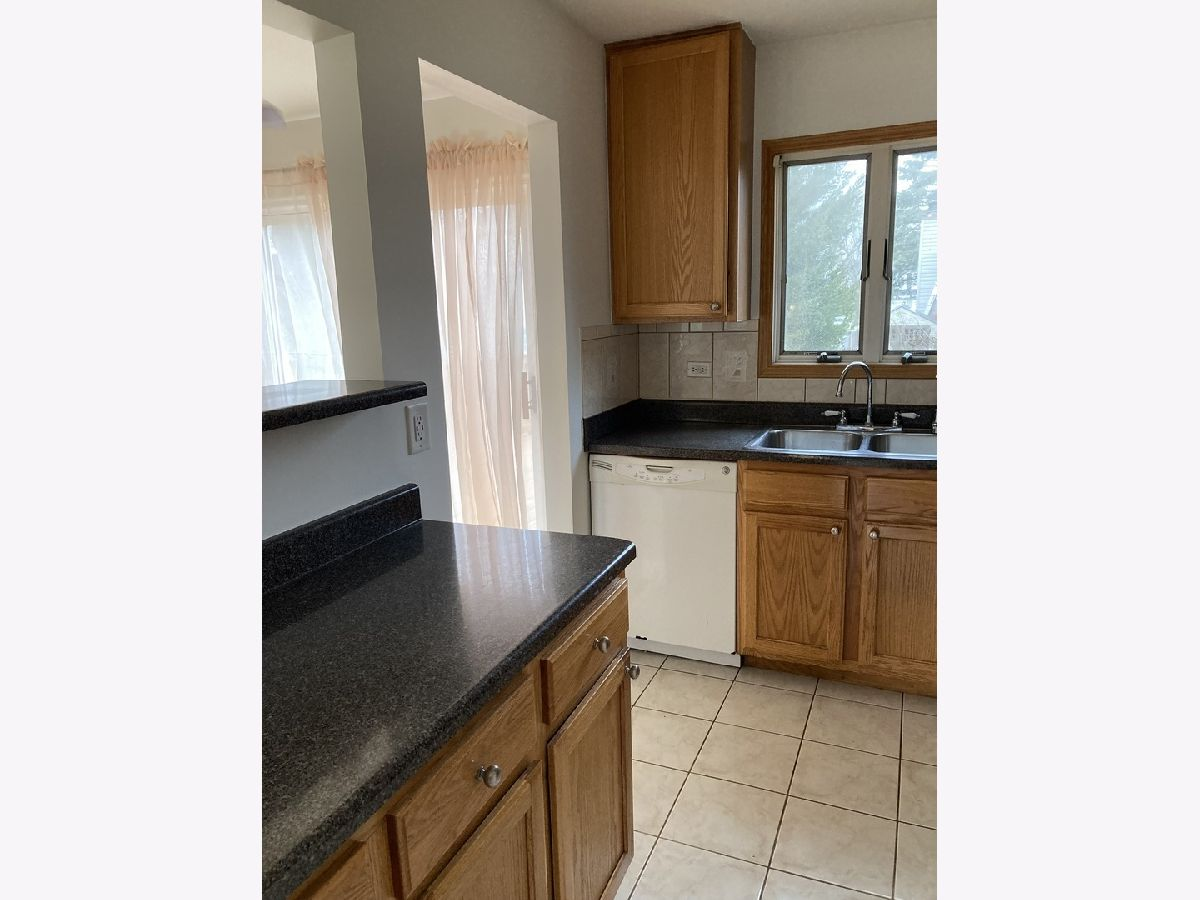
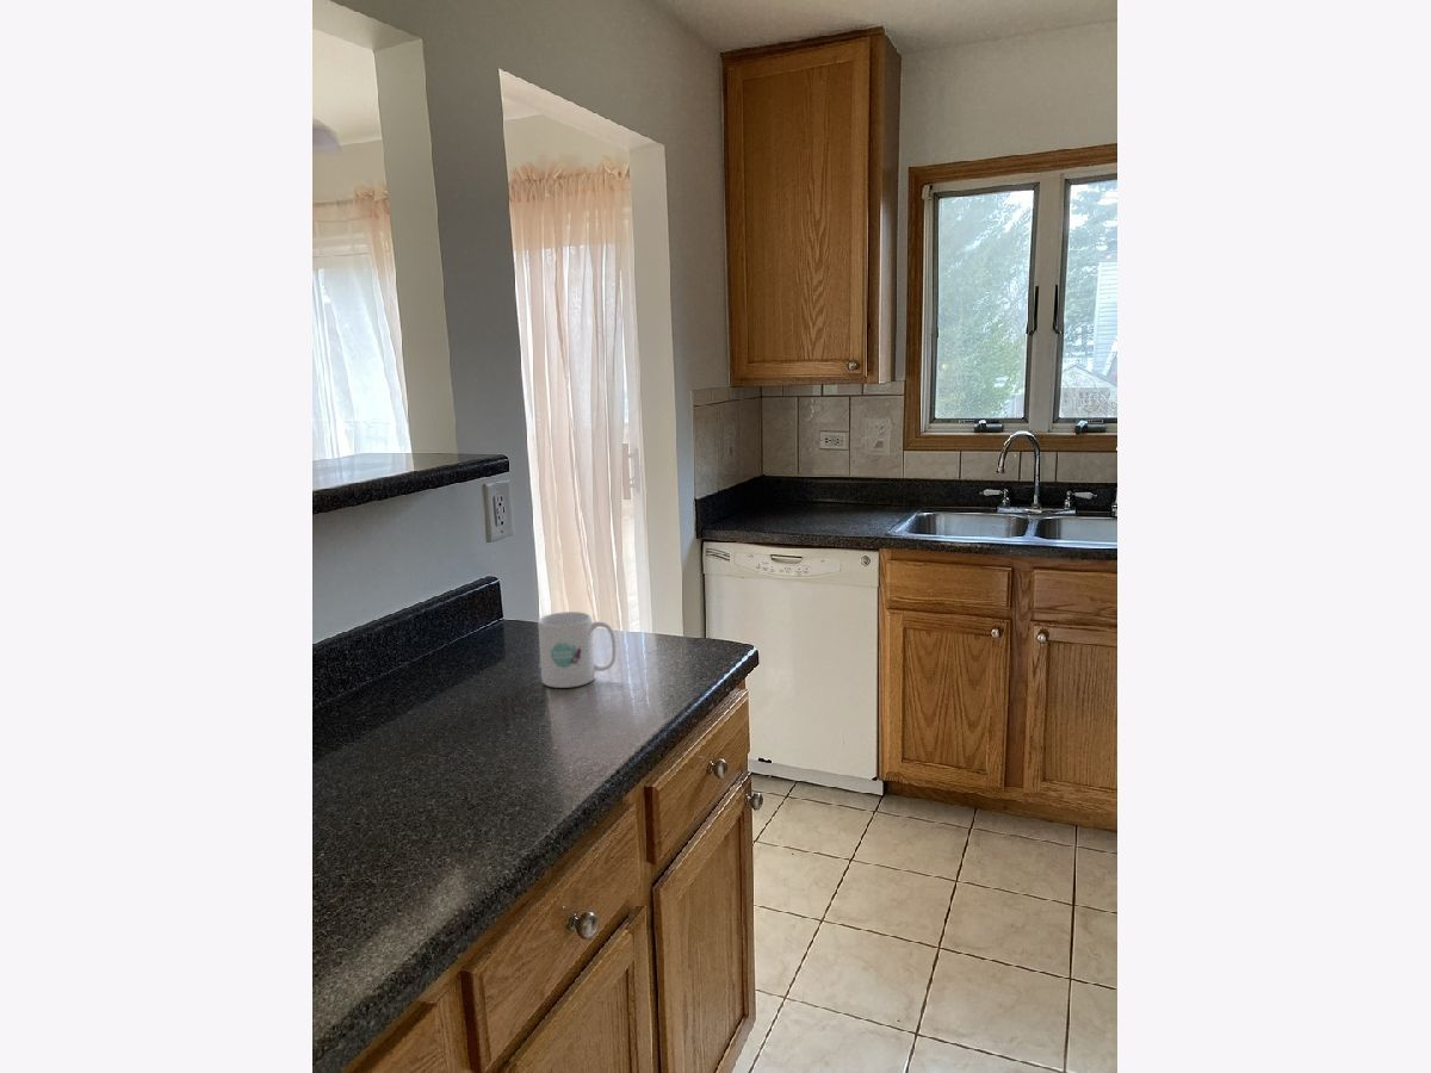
+ mug (577, 647)
